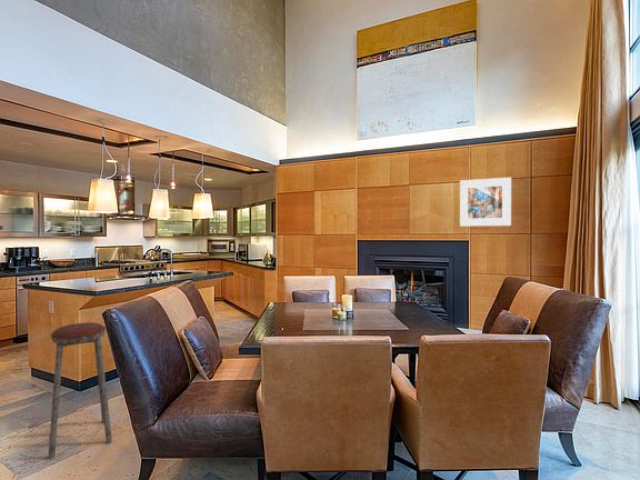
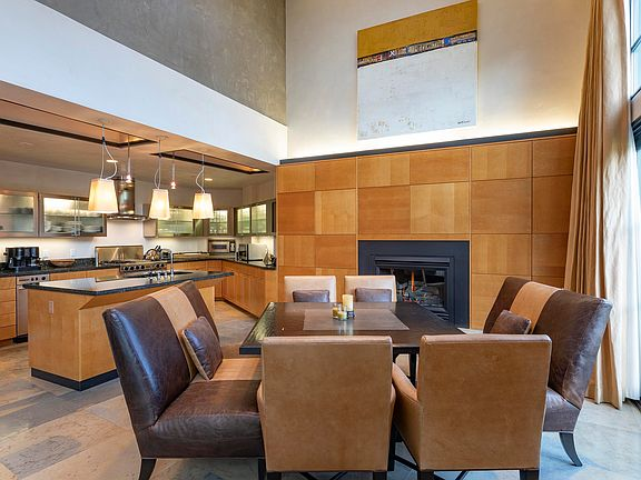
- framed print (484, 202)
- music stool (98, 381)
